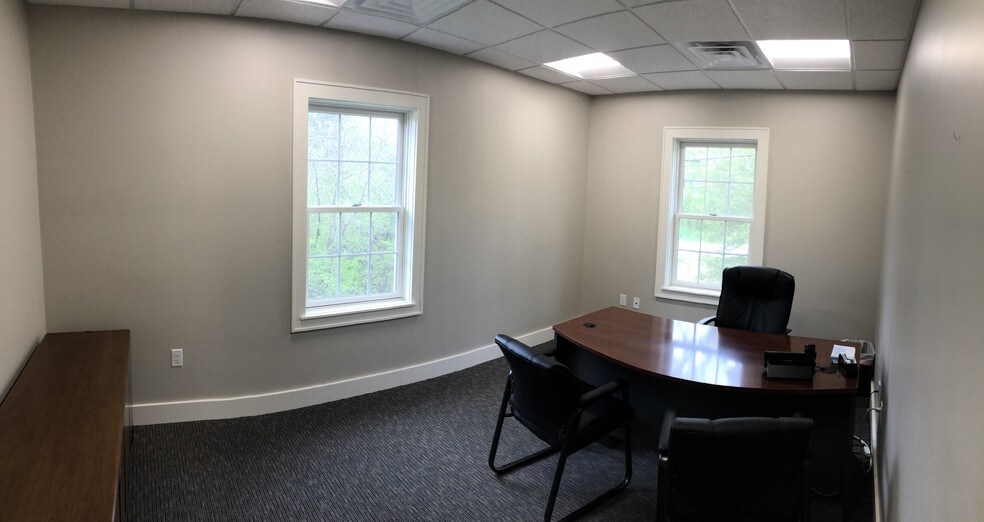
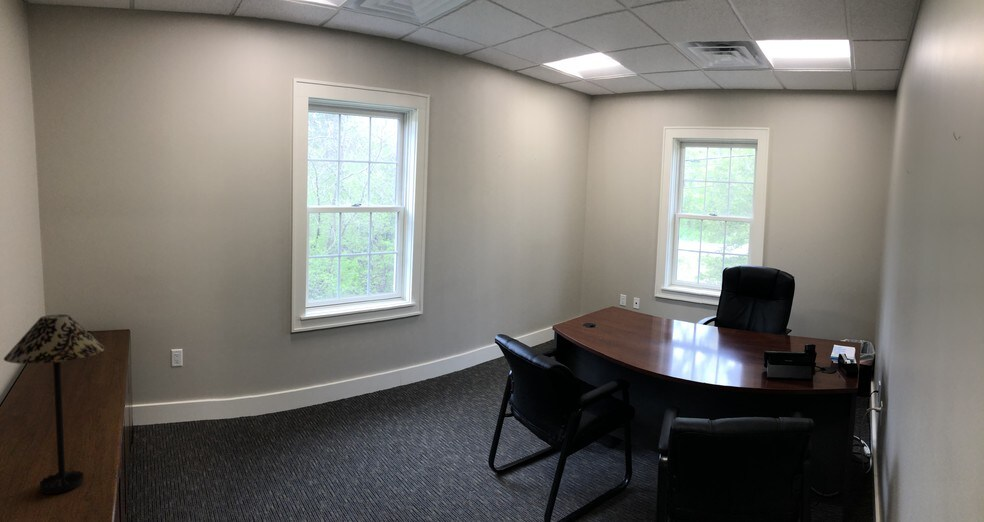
+ table lamp (58, 402)
